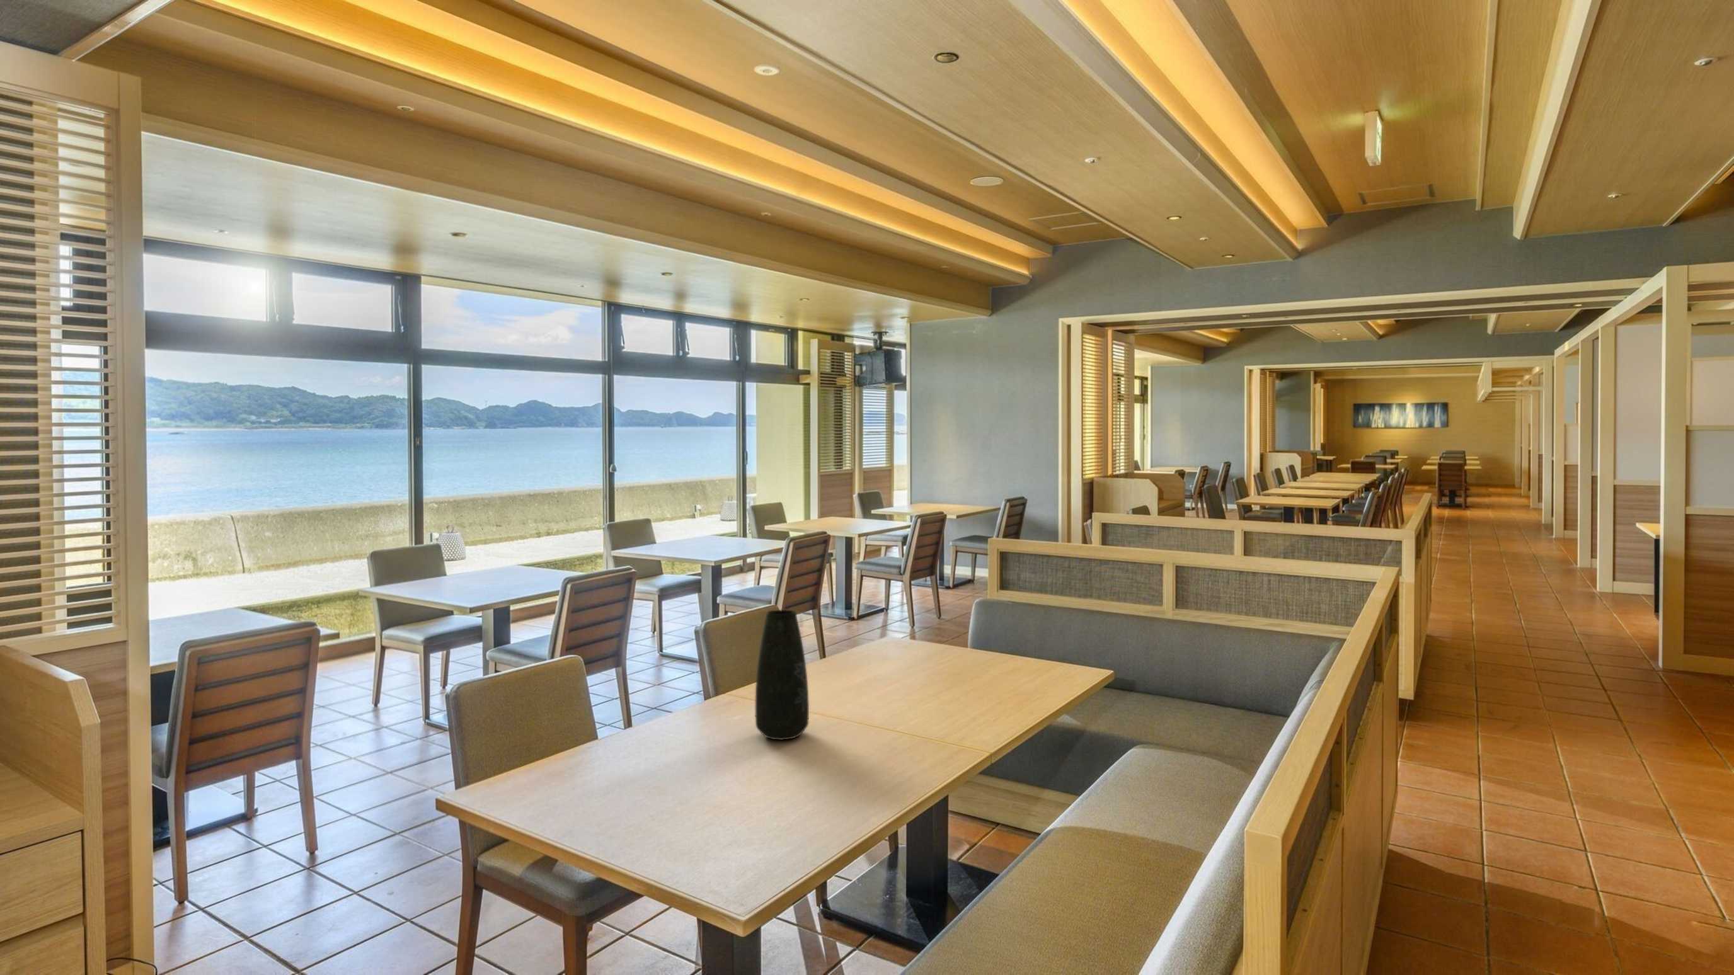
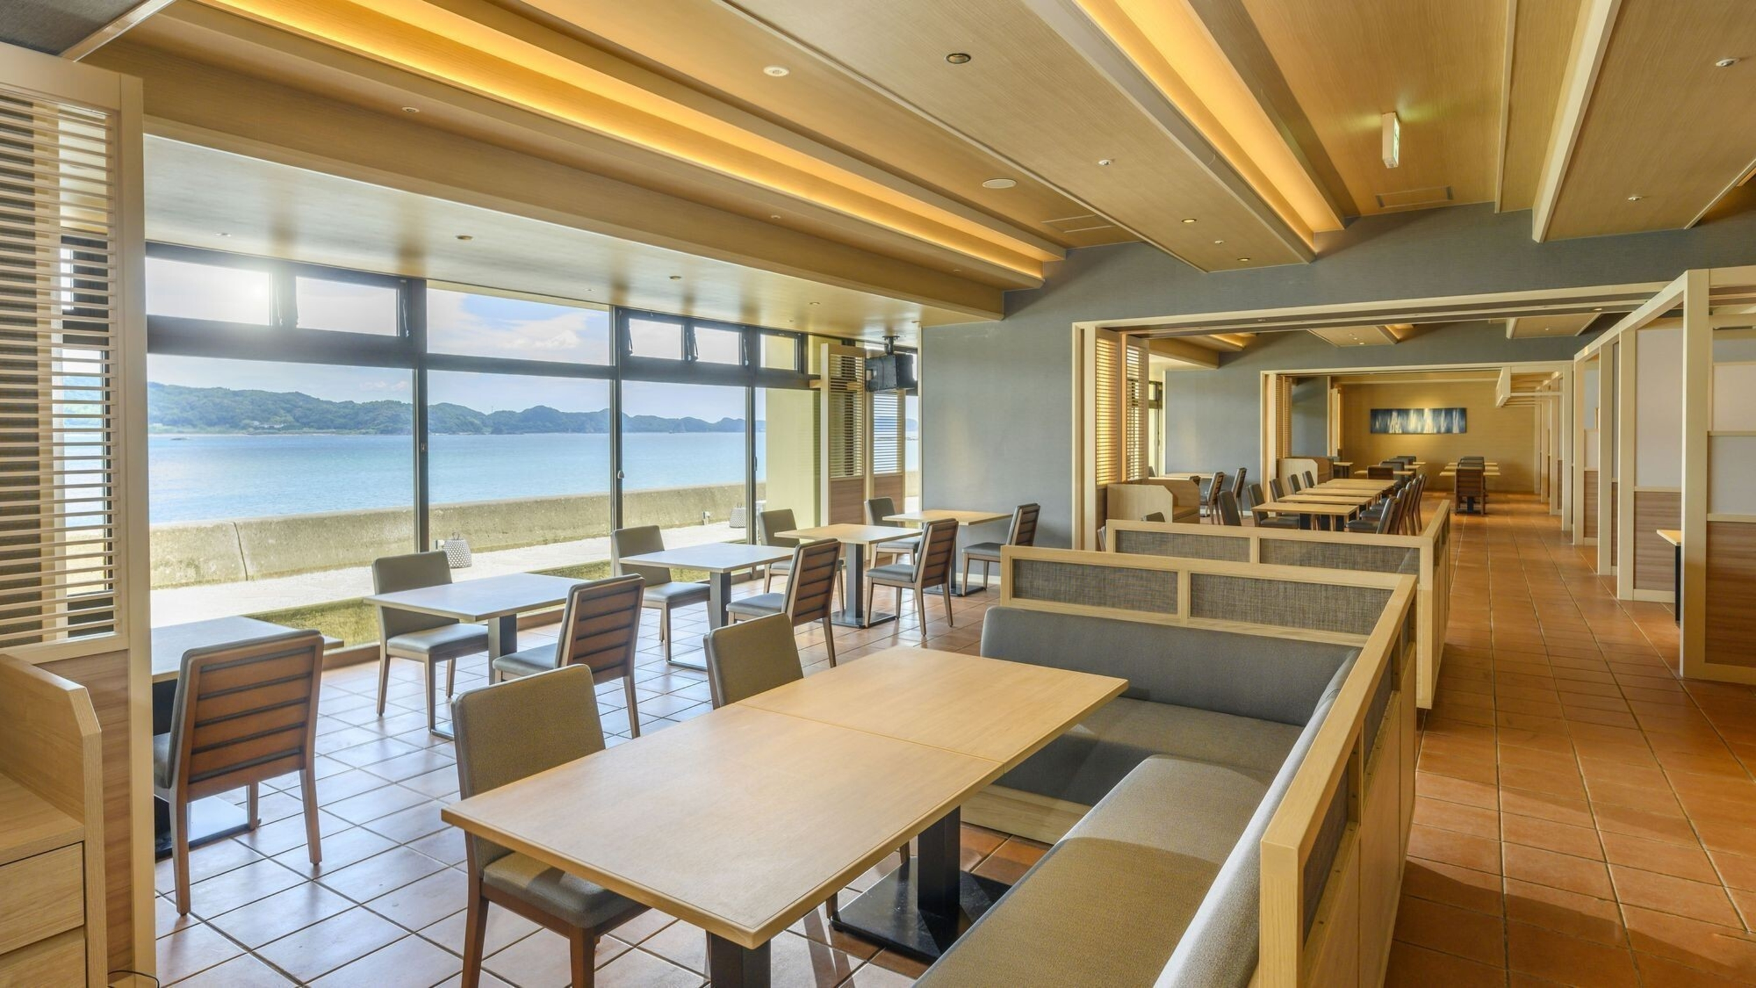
- vase (781, 674)
